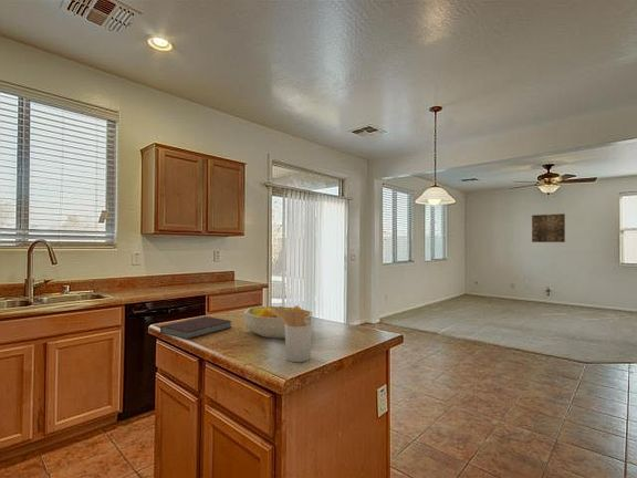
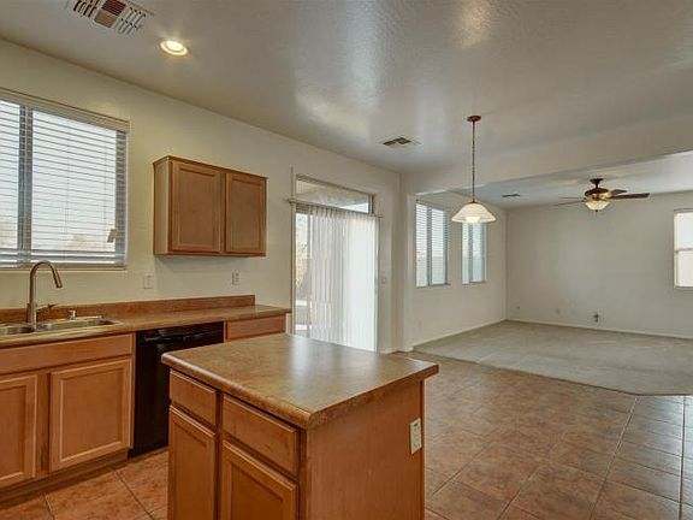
- fruit bowl (278, 318)
- wall art (547, 228)
- notebook (197, 326)
- utensil holder (291, 331)
